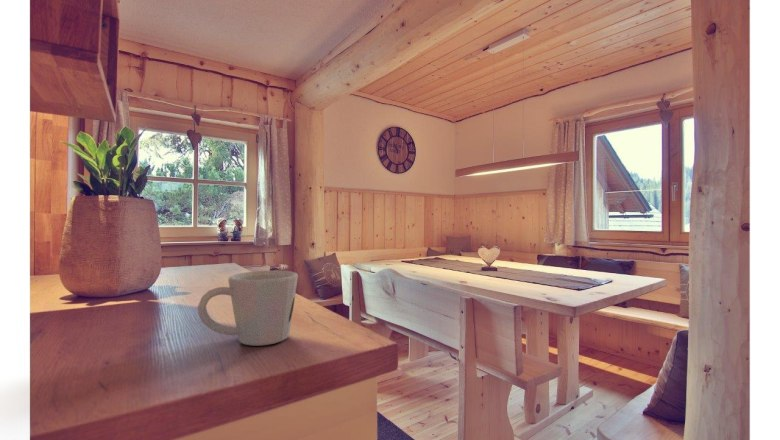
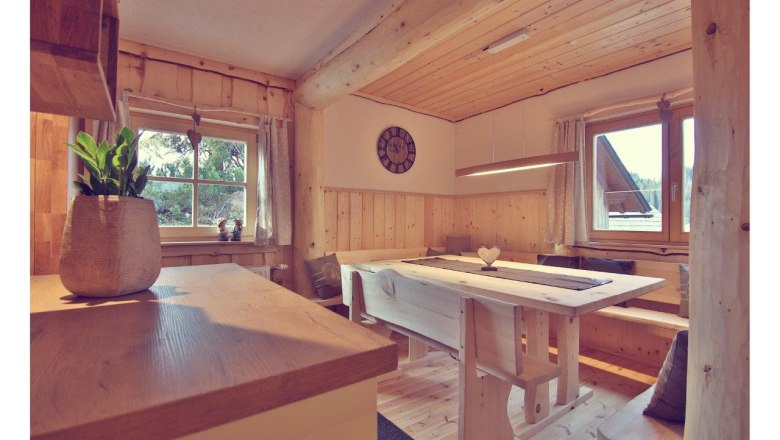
- mug (250, 308)
